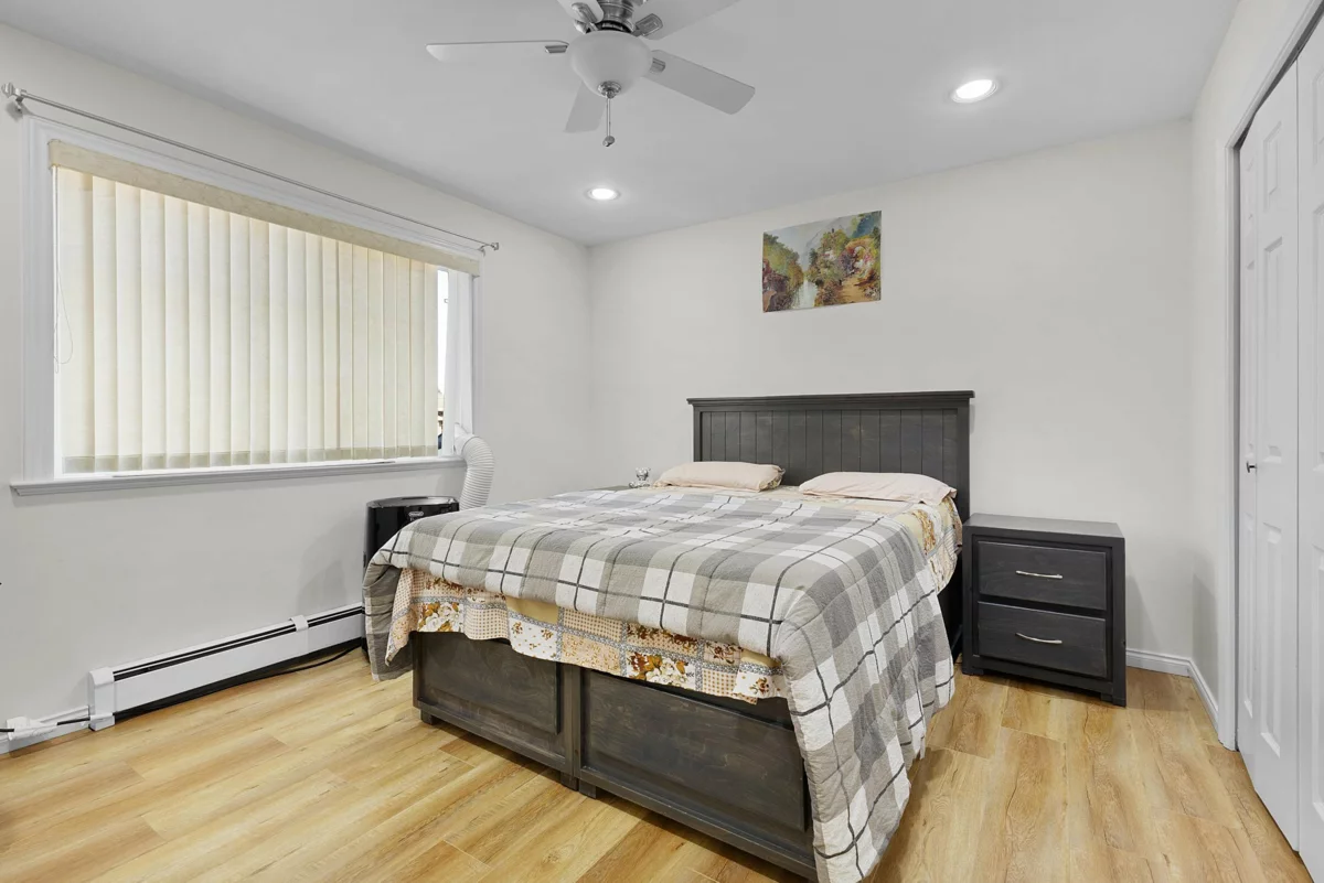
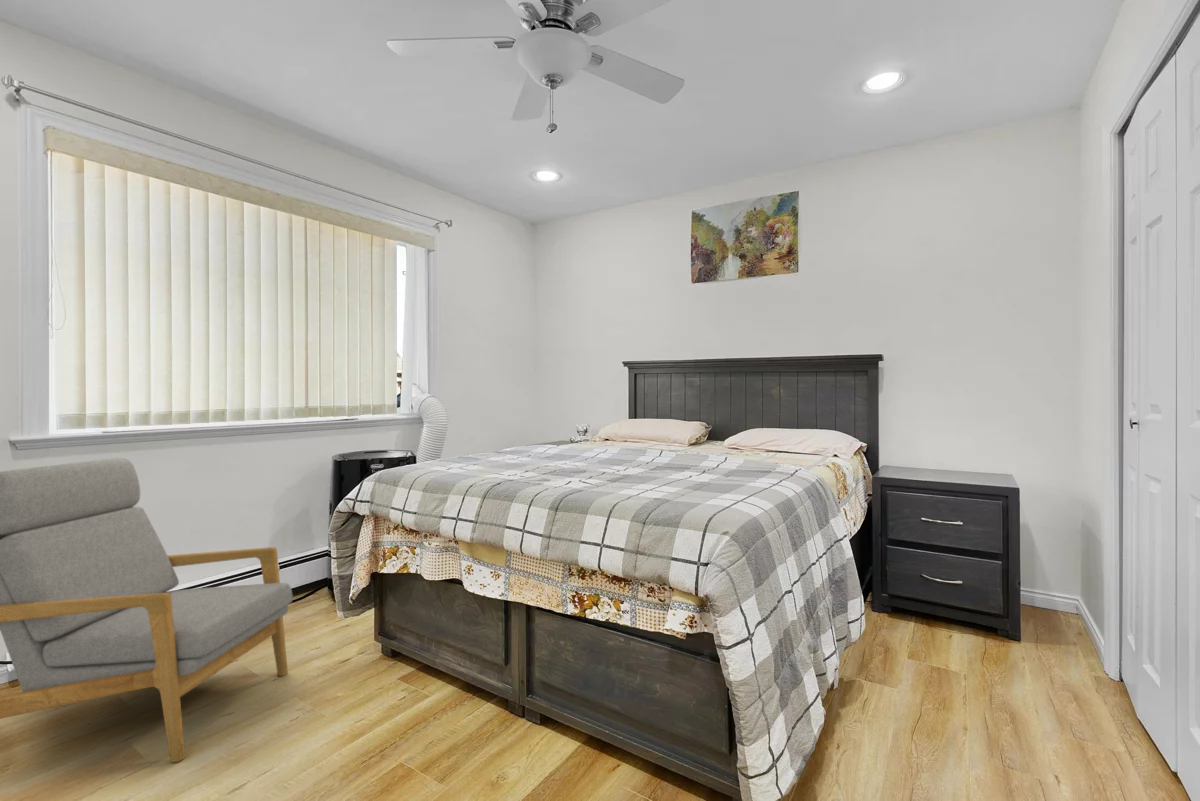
+ armchair (139, 586)
